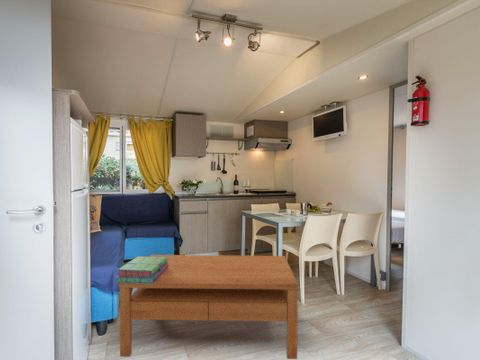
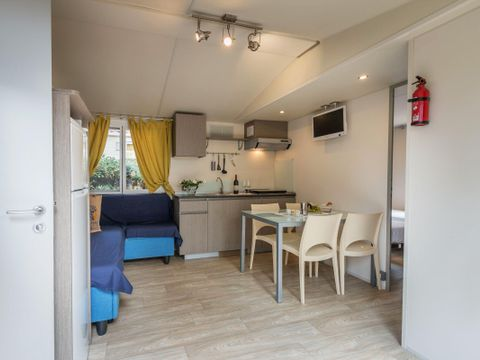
- stack of books (144, 268)
- coffee table (213, 299)
